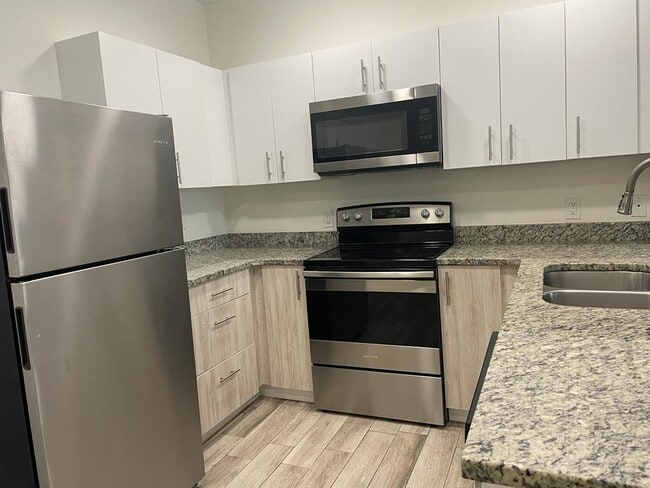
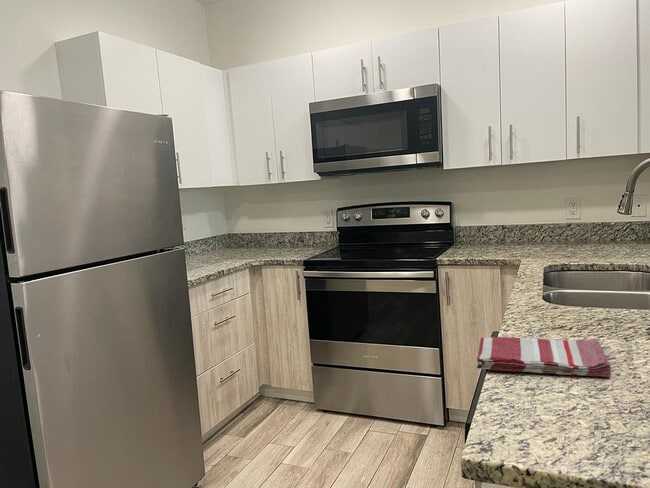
+ dish towel (539, 352)
